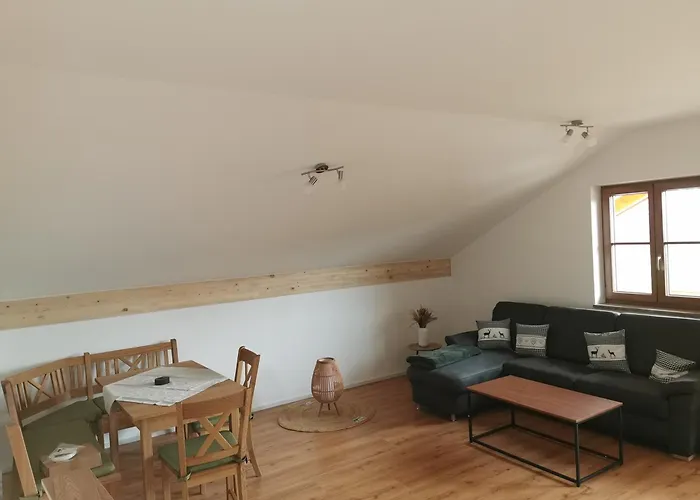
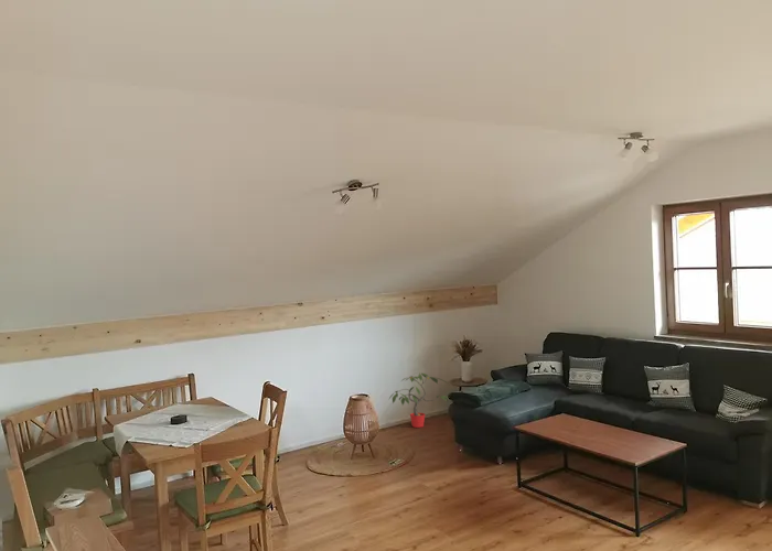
+ potted plant (420, 399)
